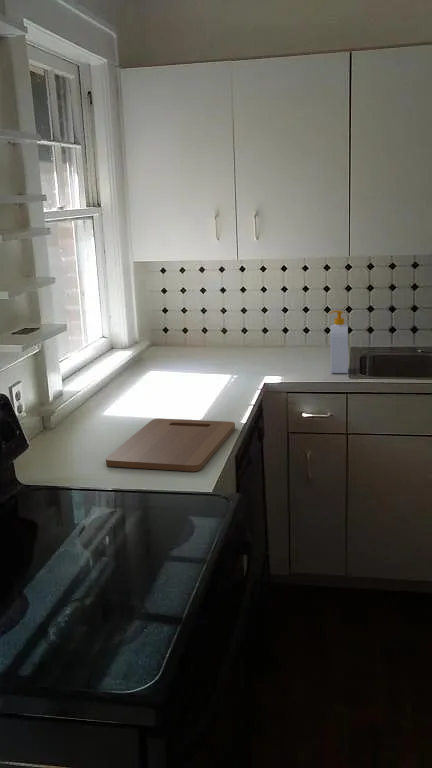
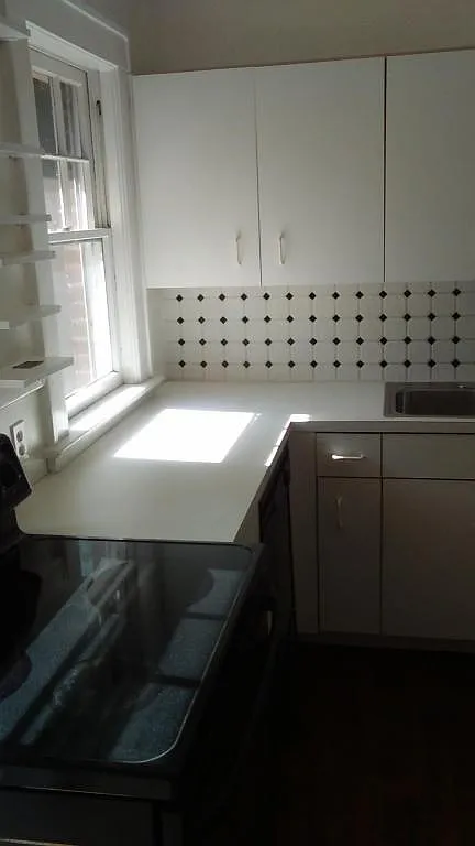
- soap bottle (338, 341)
- cutting board (174, 442)
